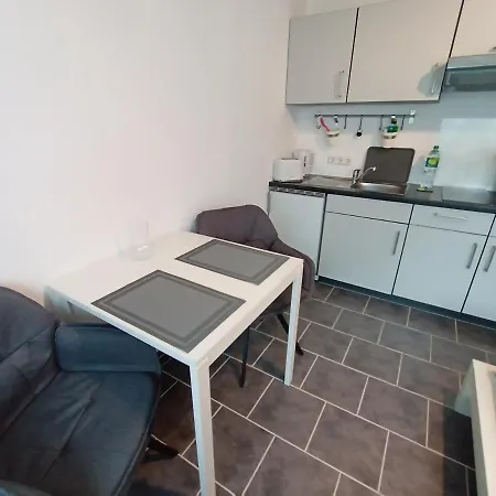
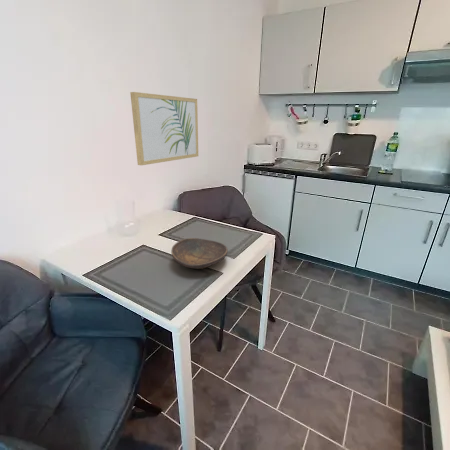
+ wall art (169, 129)
+ decorative bowl (200, 255)
